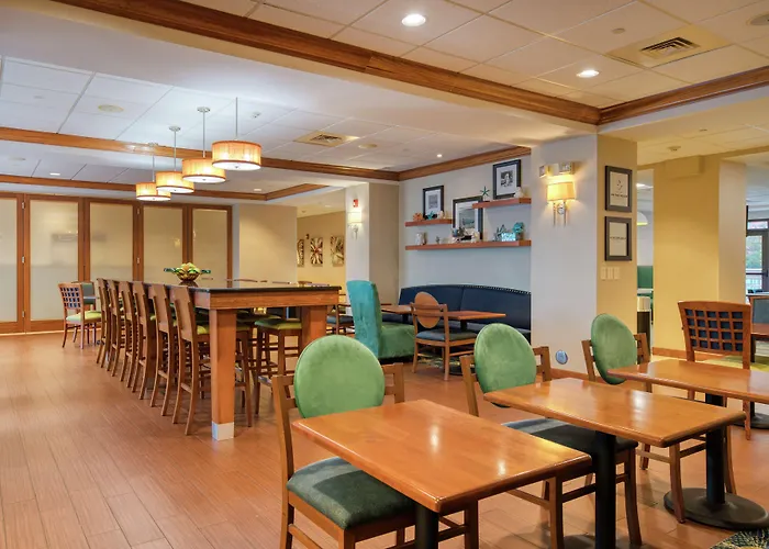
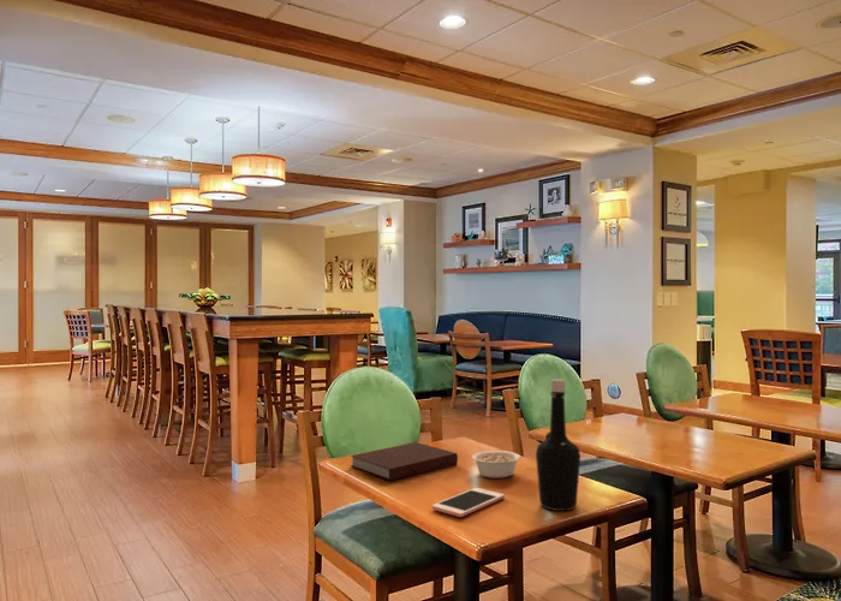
+ notebook (404, 459)
+ bottle (557, 442)
+ cell phone (469, 501)
+ legume (497, 463)
